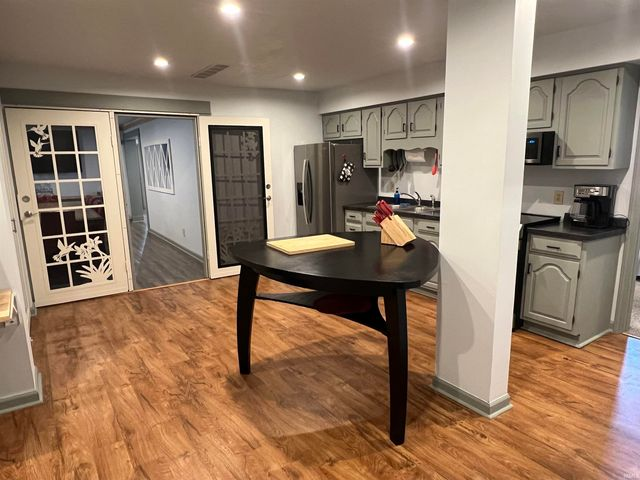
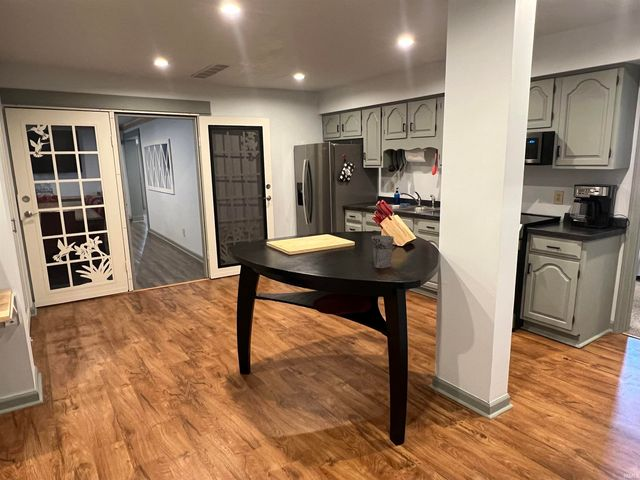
+ cup (382, 251)
